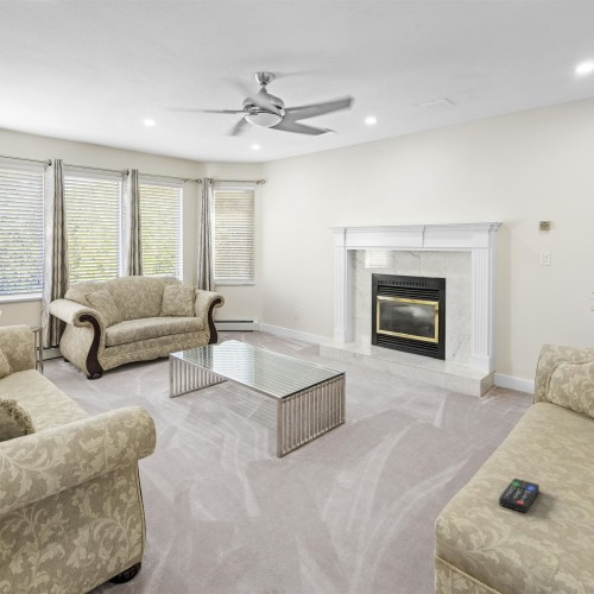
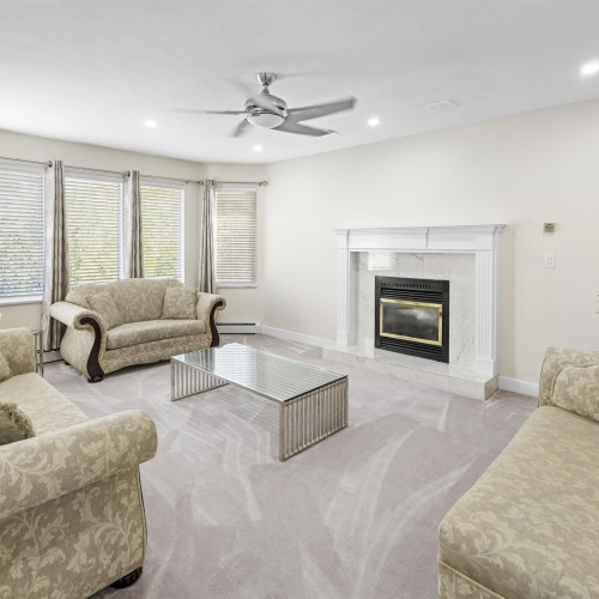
- remote control (519, 493)
